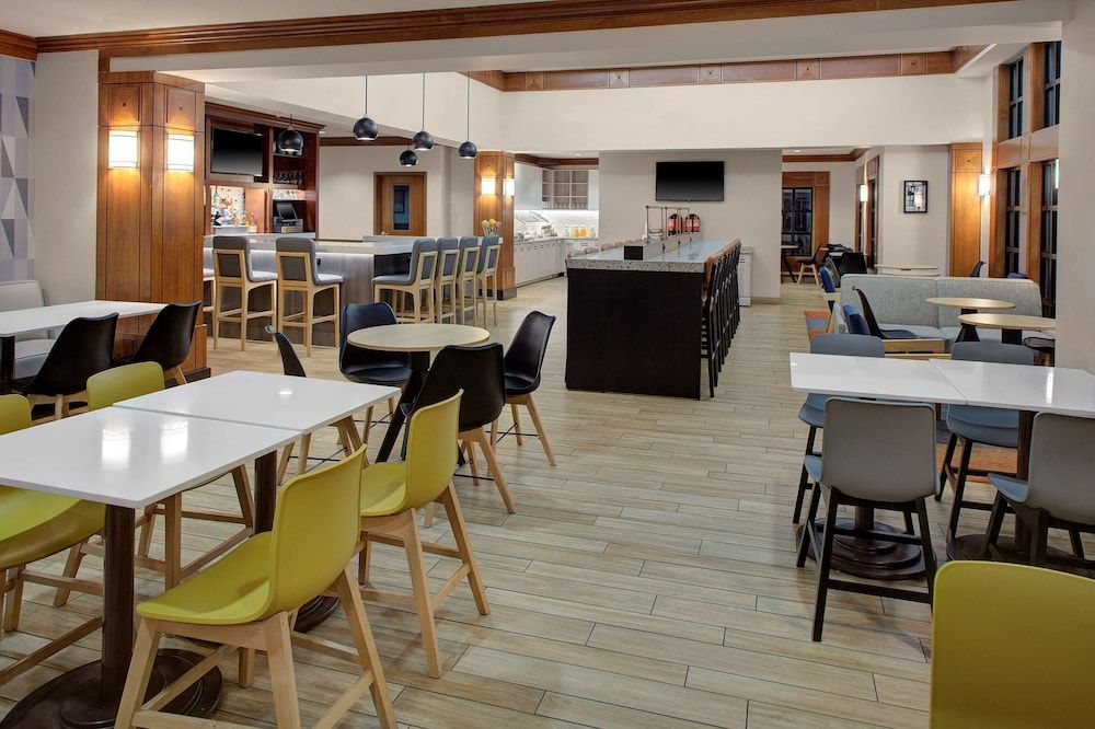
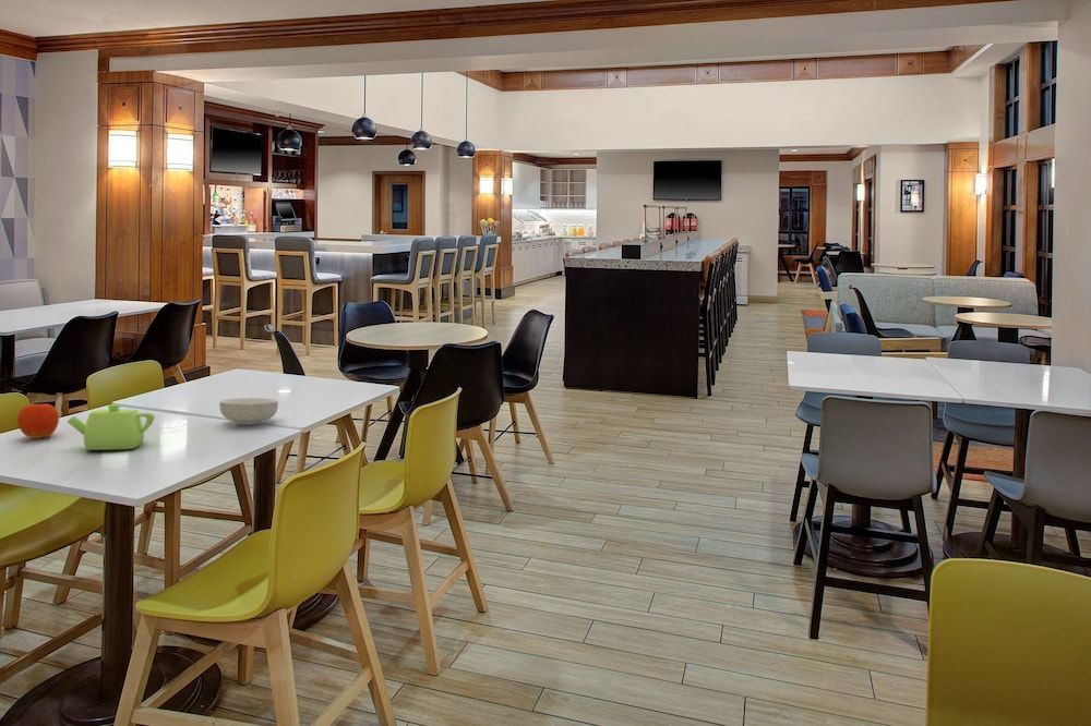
+ fruit (38, 420)
+ teapot (111, 425)
+ cereal bowl (249, 411)
